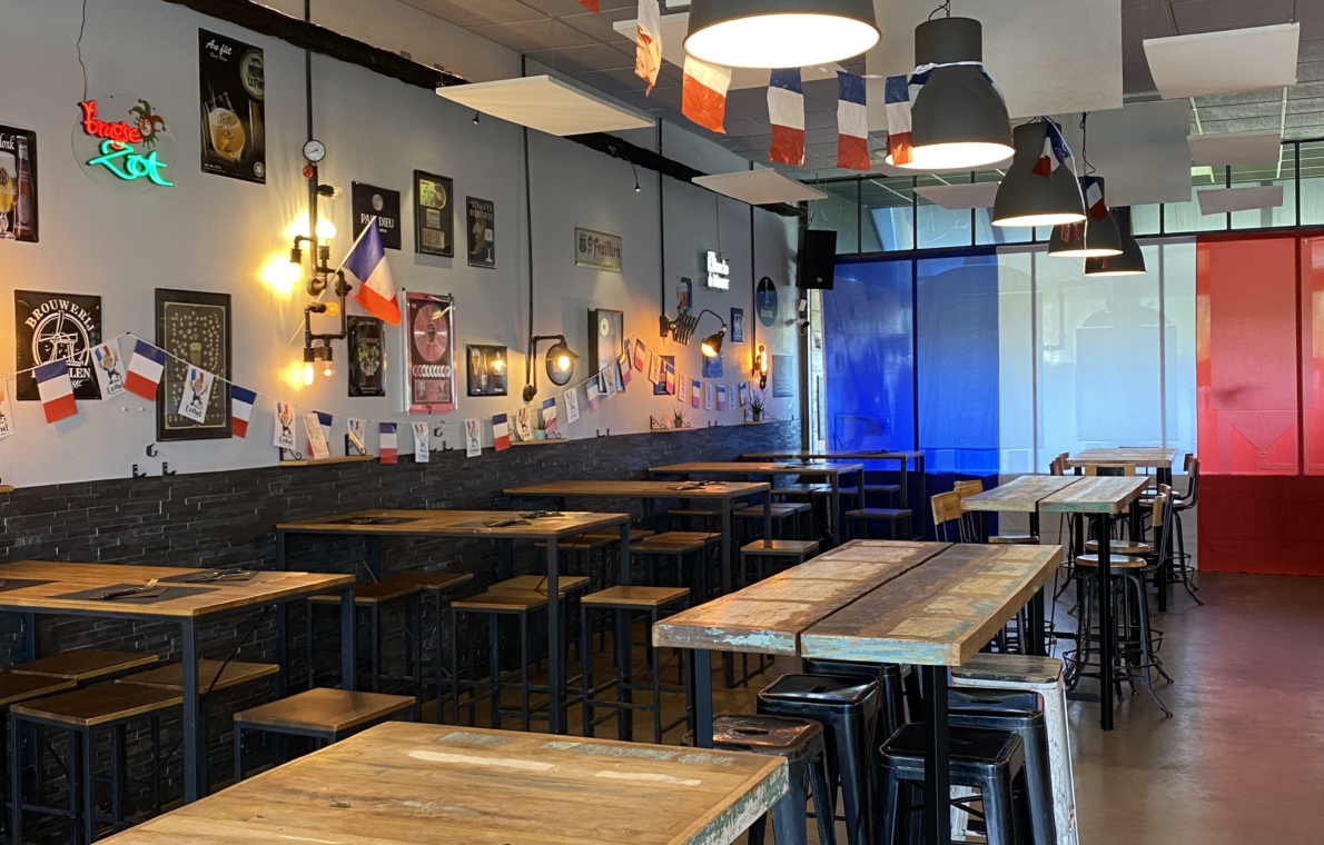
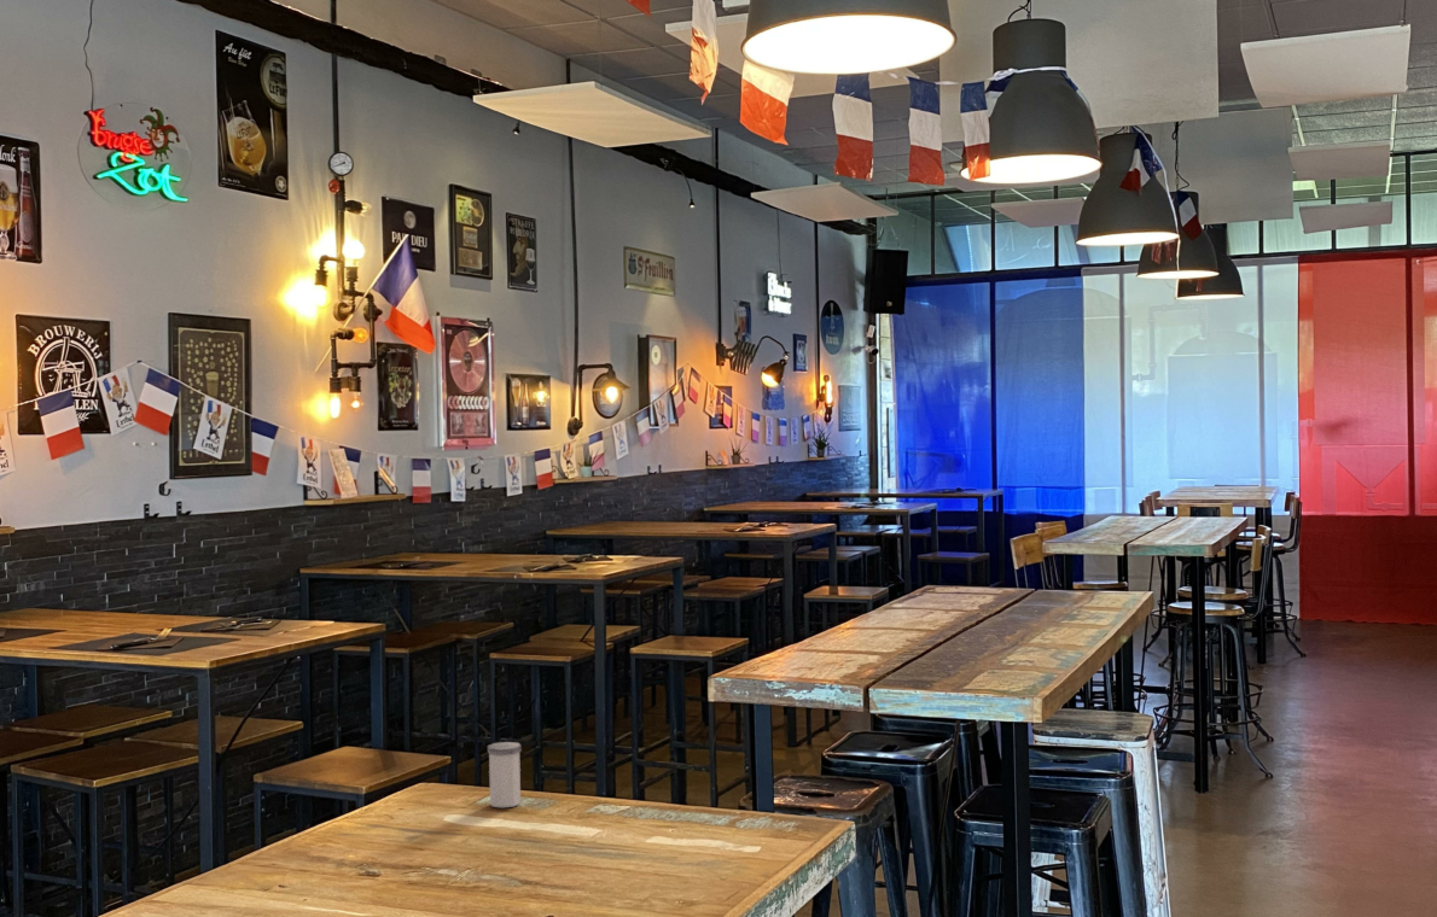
+ salt shaker (505, 773)
